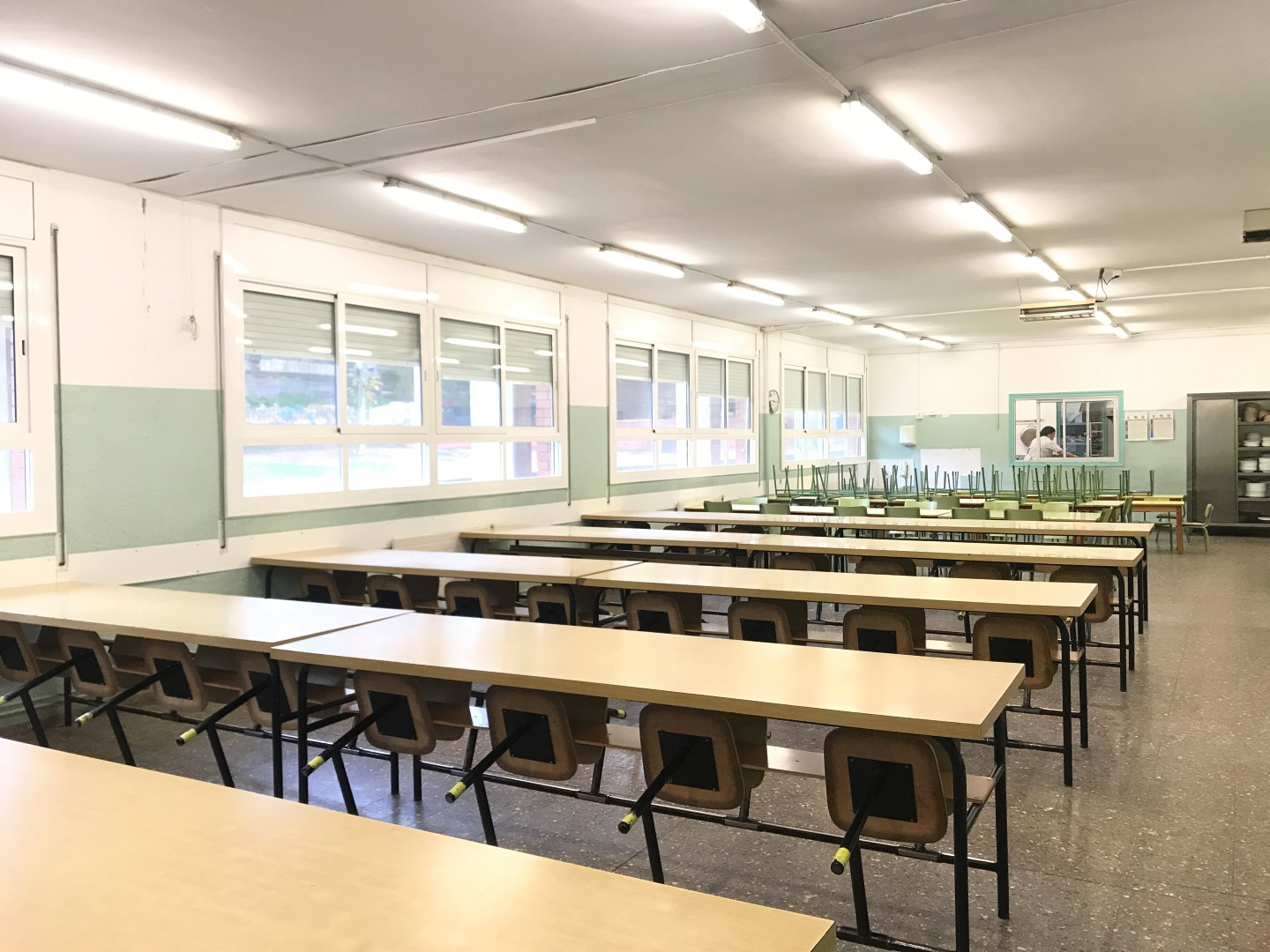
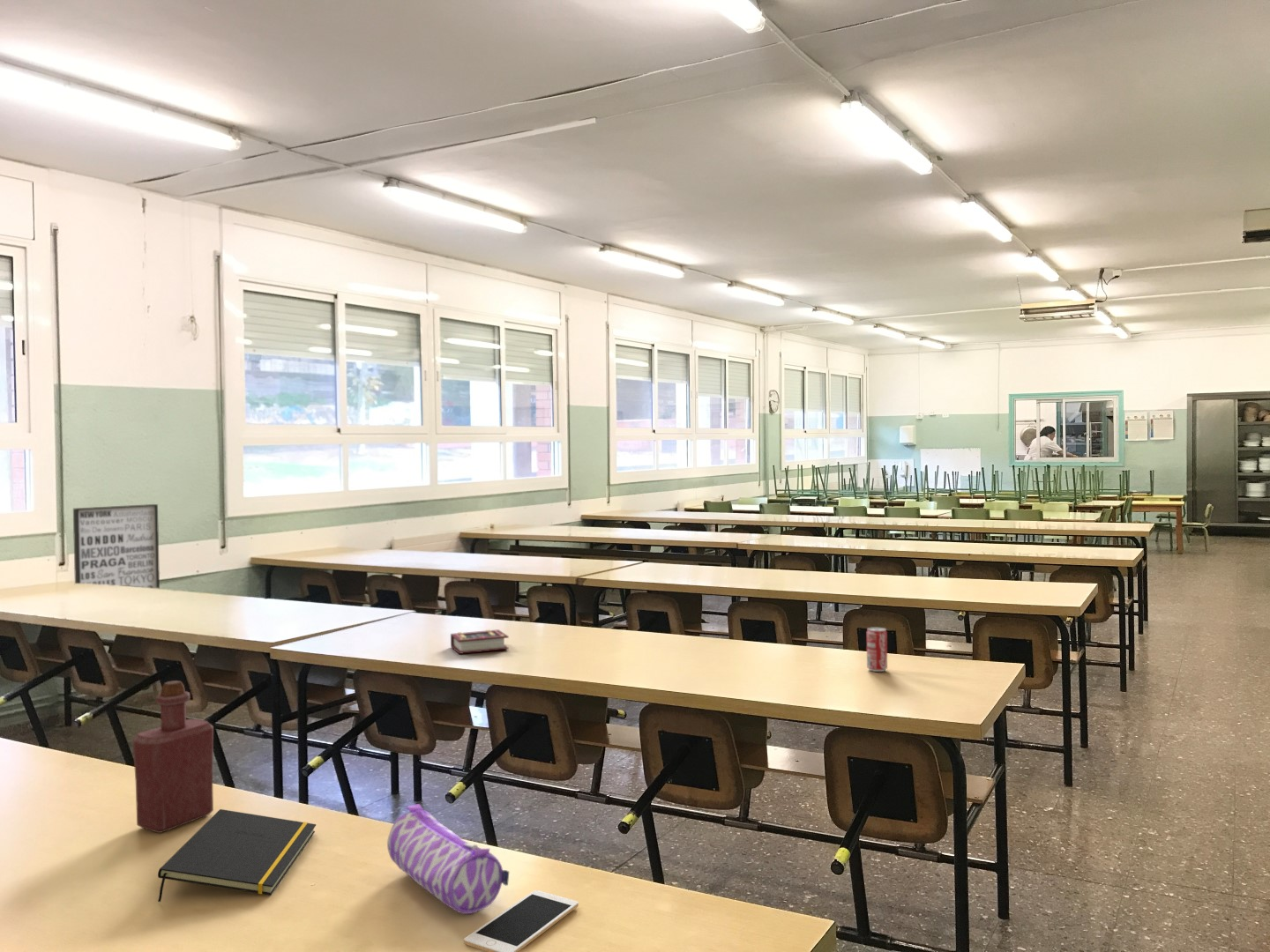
+ wall art (117, 555)
+ bottle (174, 751)
+ beverage can (877, 649)
+ book (479, 640)
+ cell phone (523, 921)
+ pencil case (442, 858)
+ notepad (243, 849)
